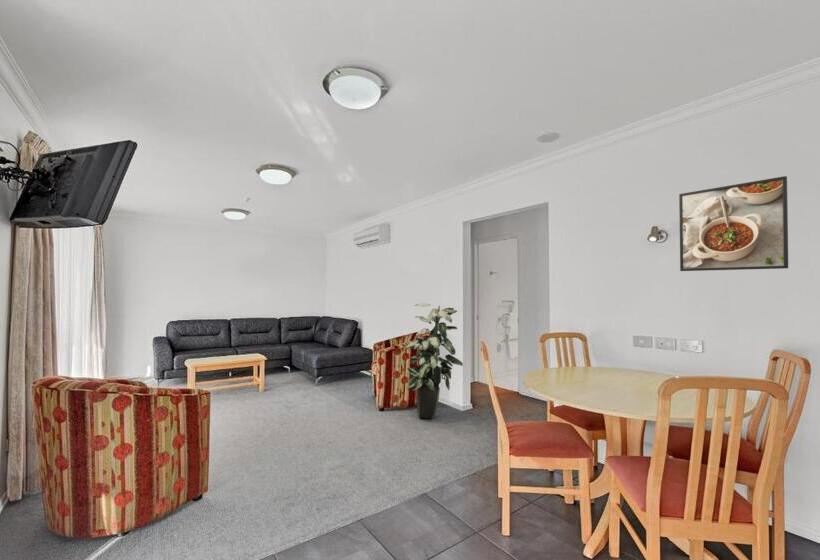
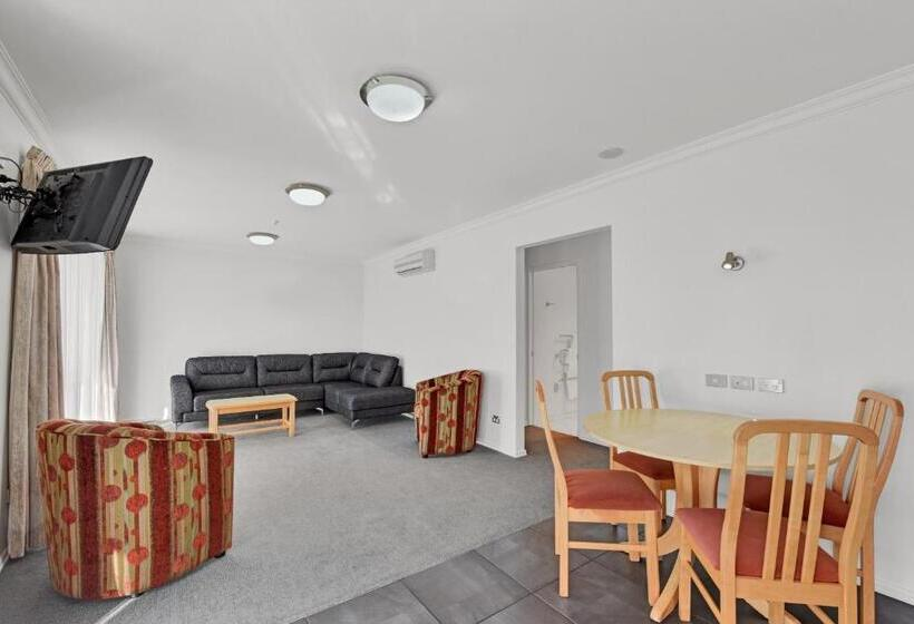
- indoor plant (430, 359)
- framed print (728, 227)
